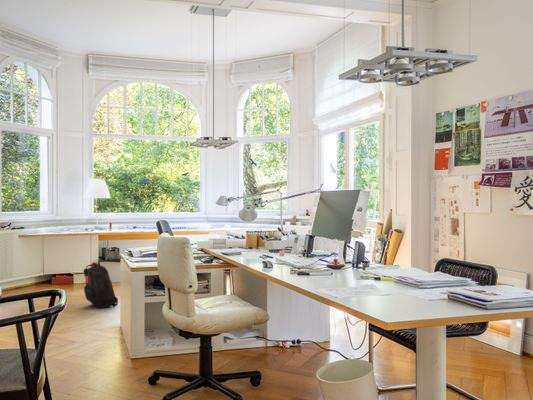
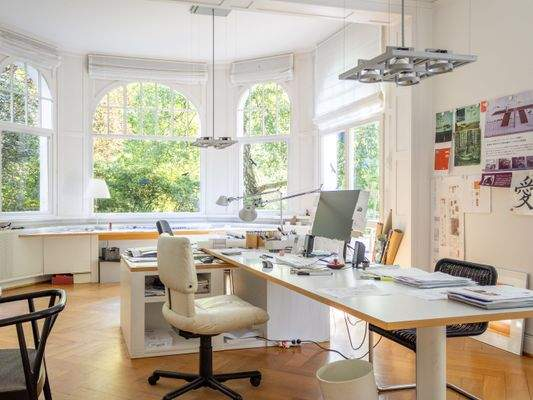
- backpack (100, 283)
